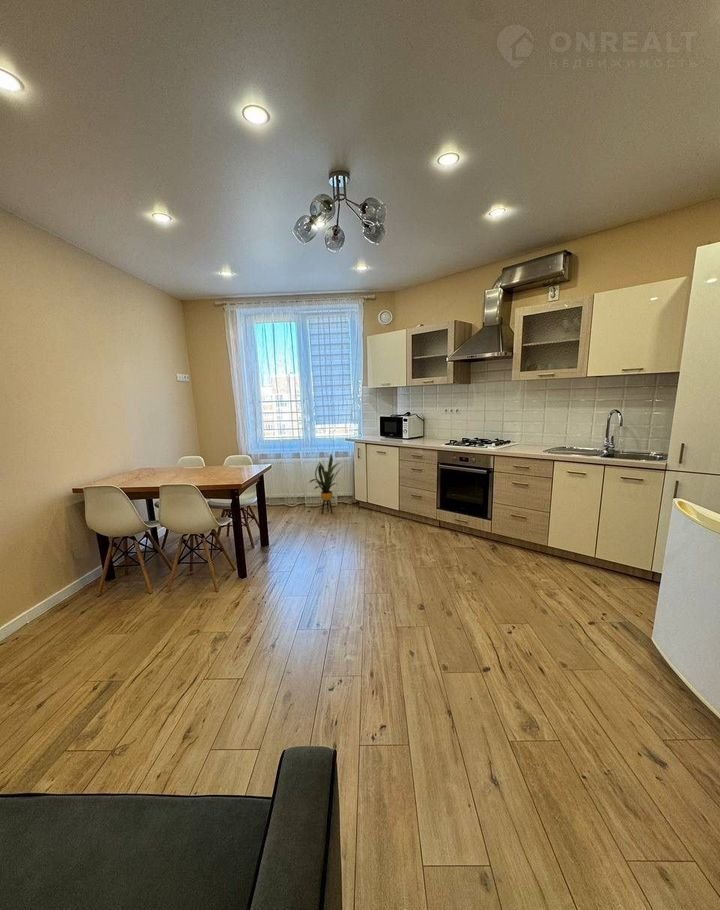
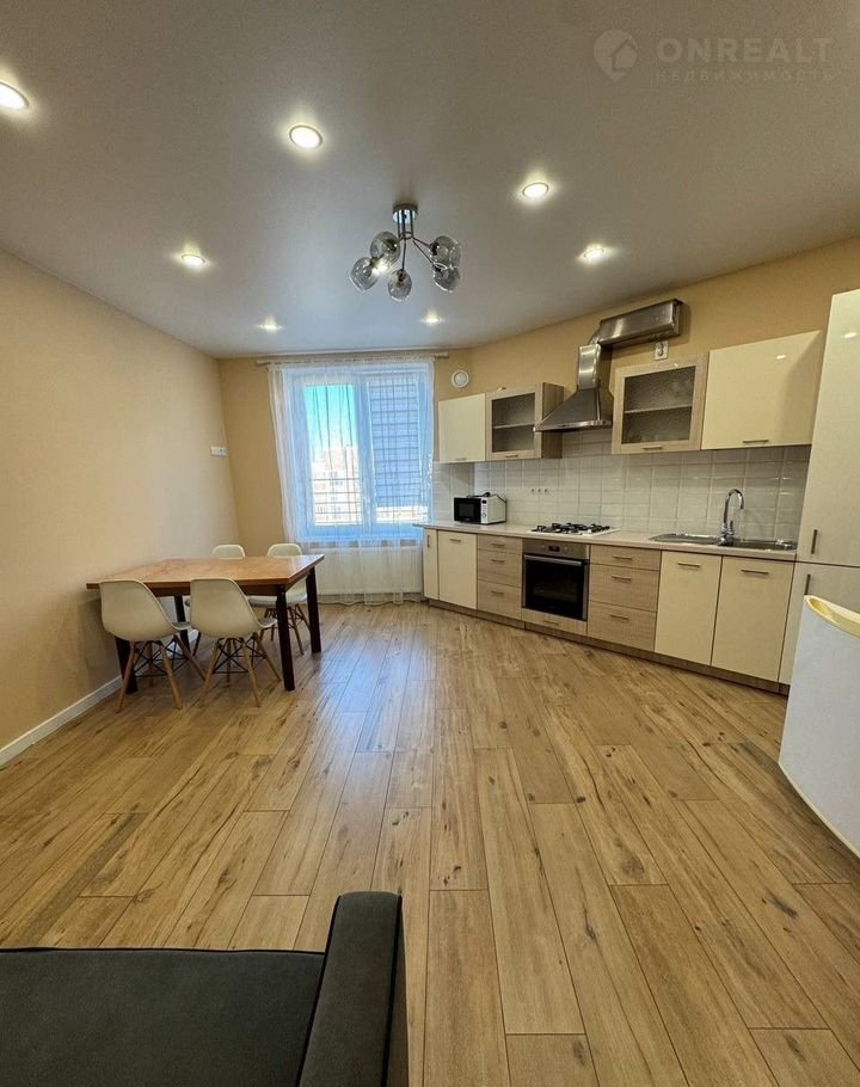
- house plant (329, 485)
